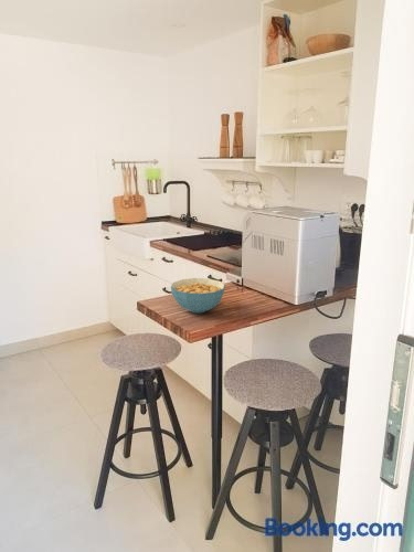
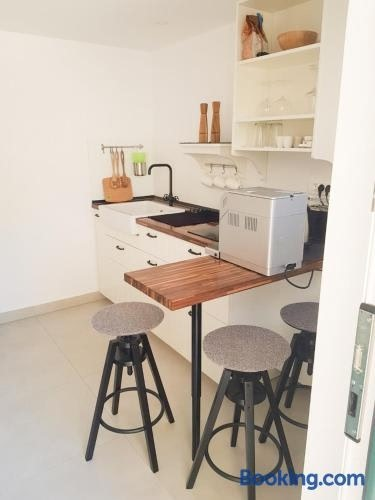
- cereal bowl (198, 297)
